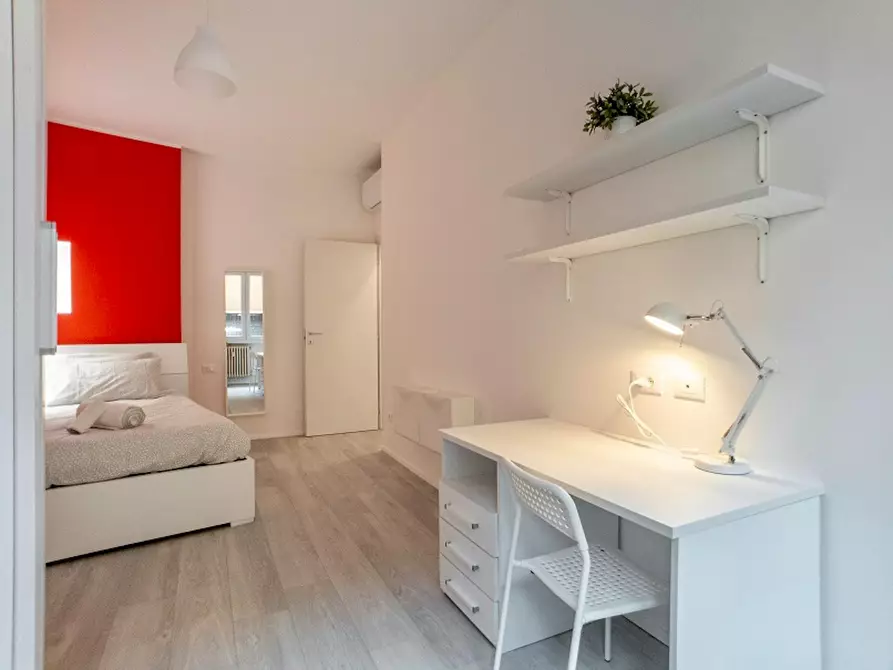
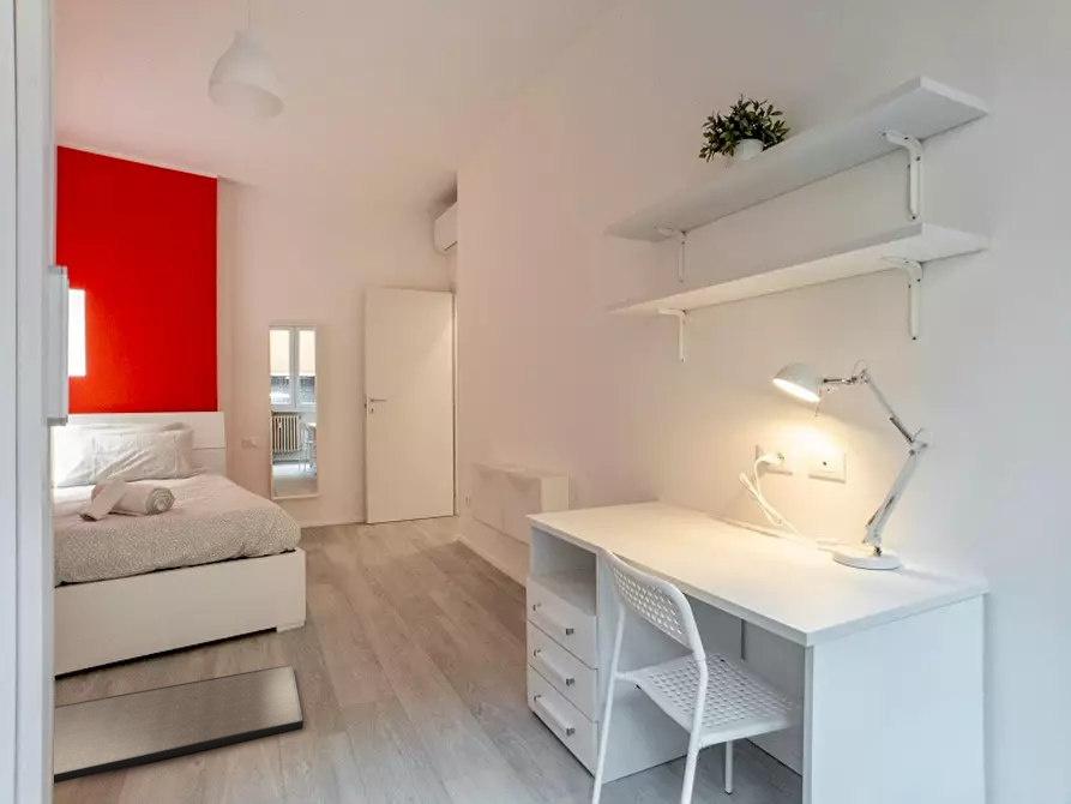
+ doormat (160, 720)
